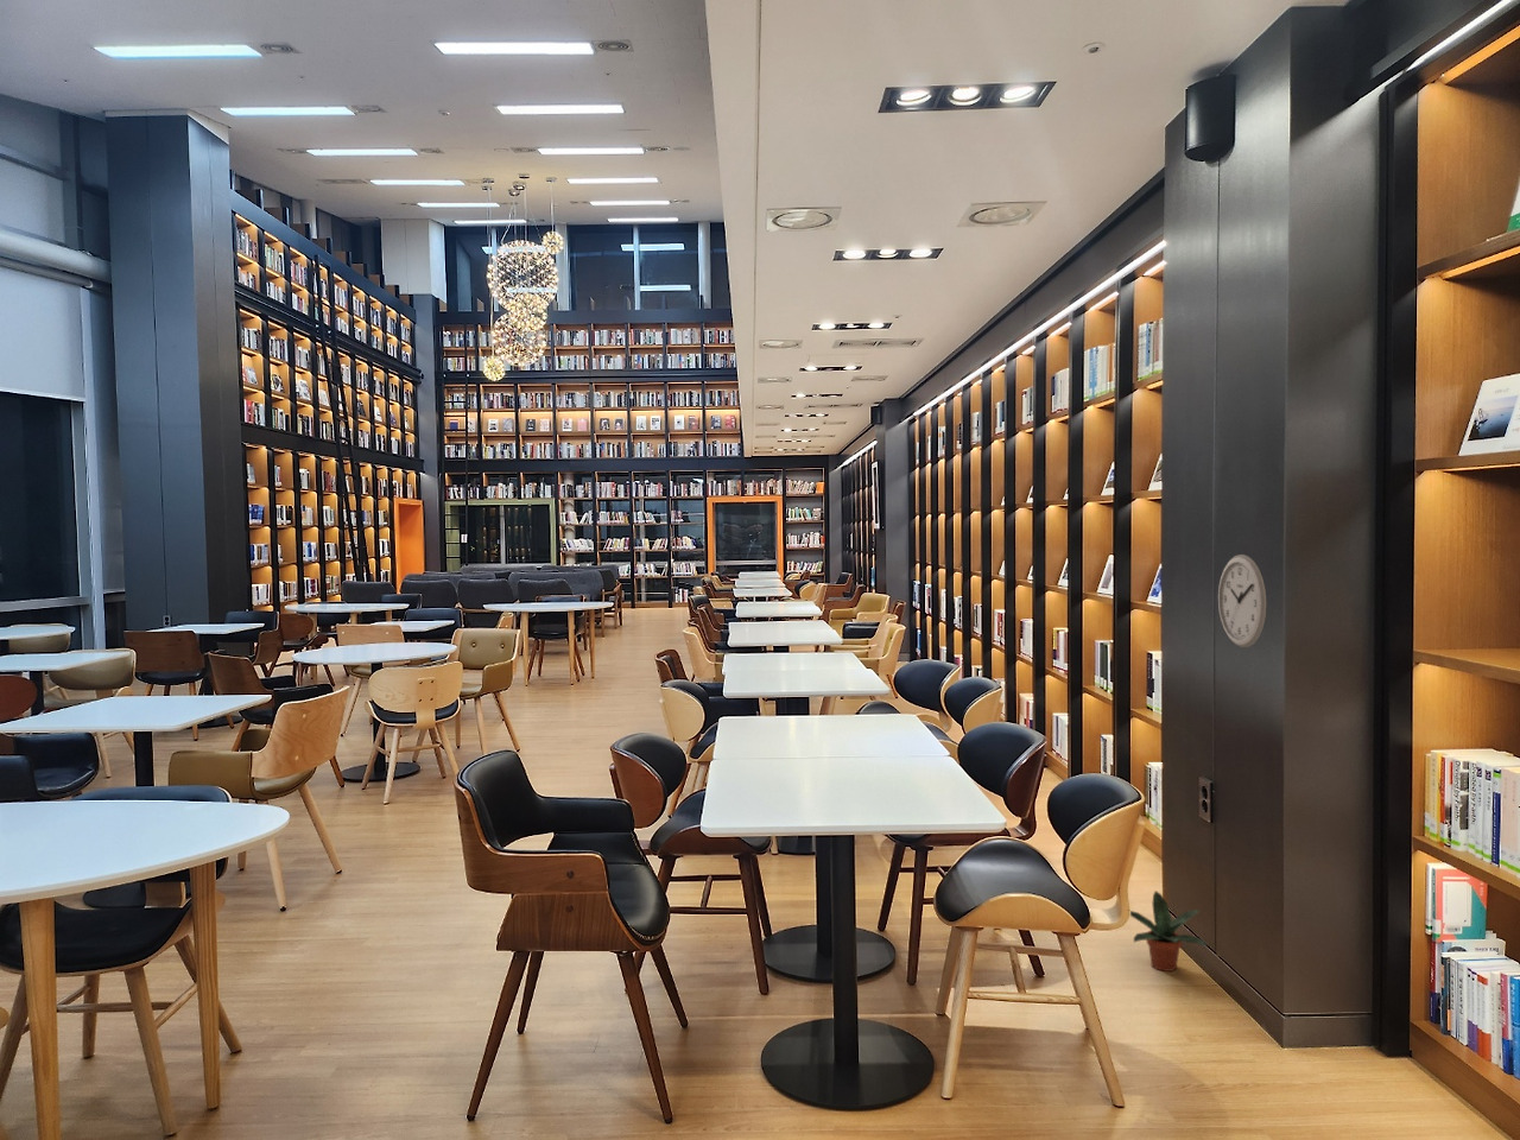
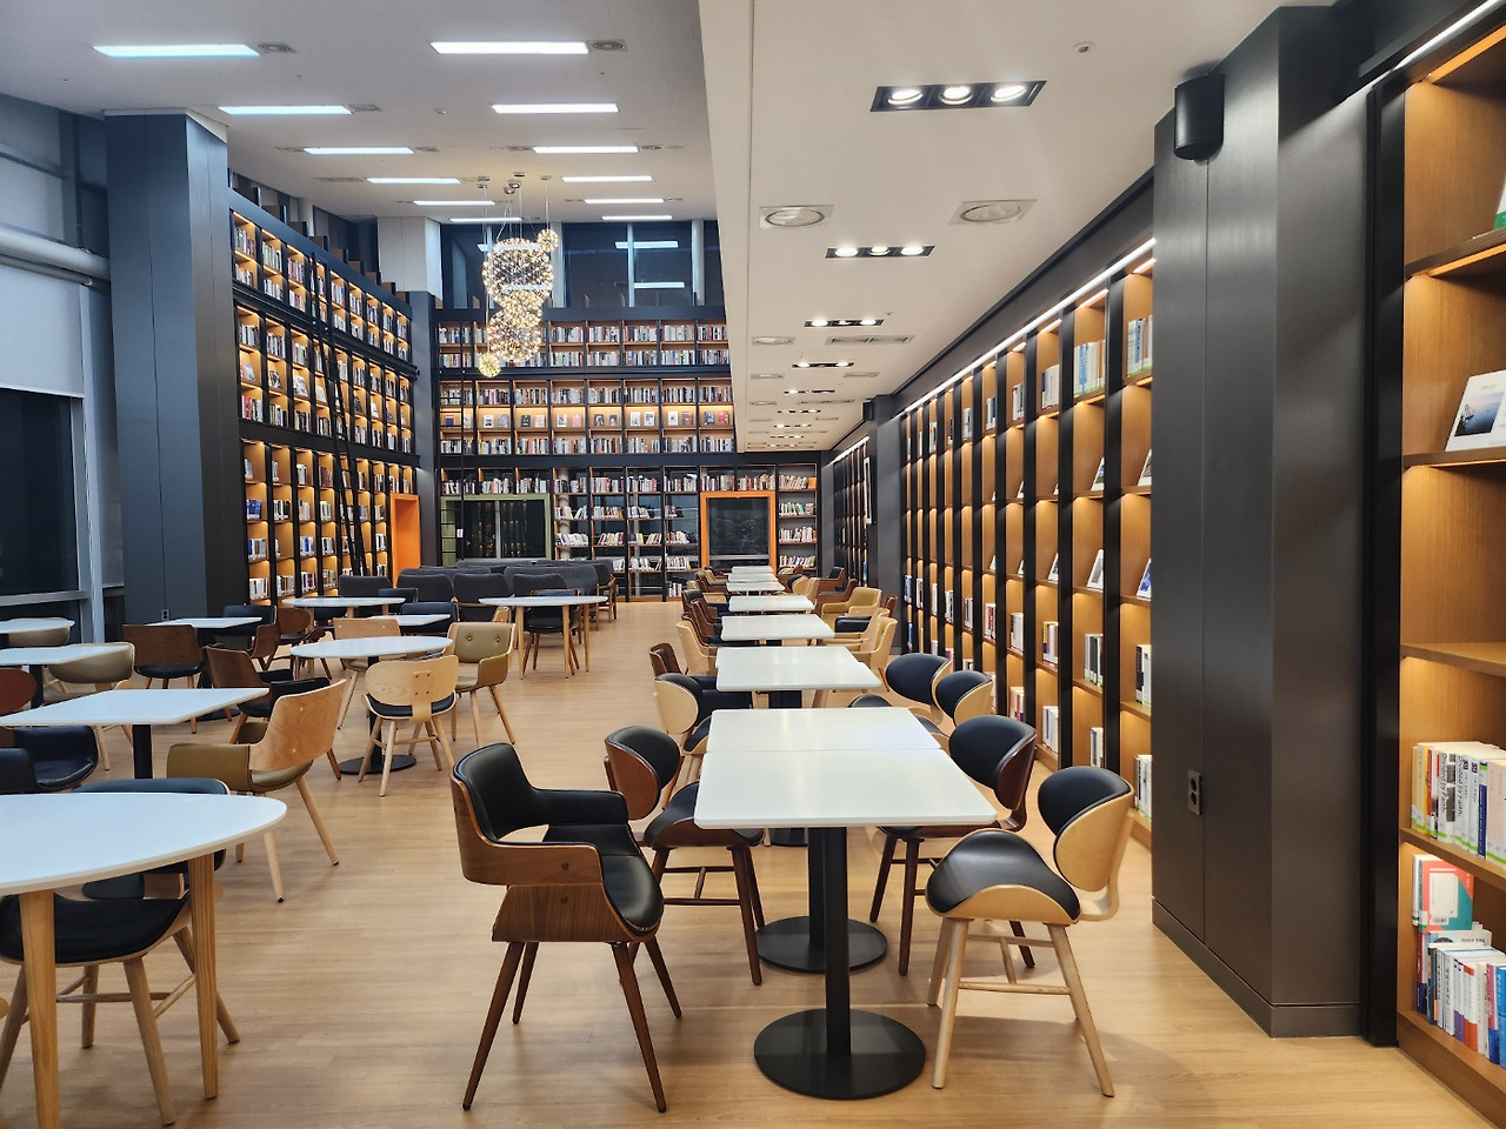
- potted plant (1162, 932)
- wall clock (1240, 601)
